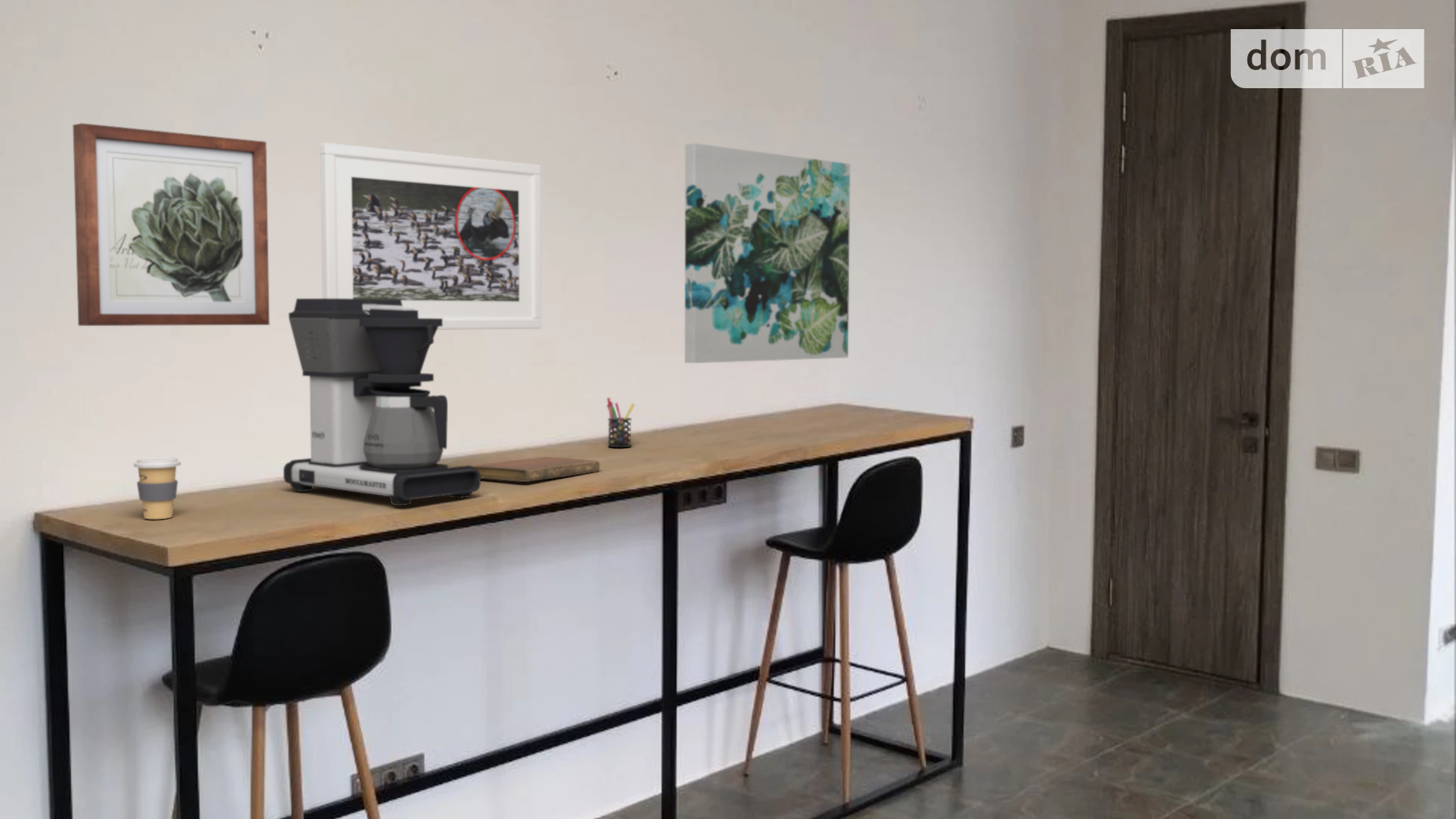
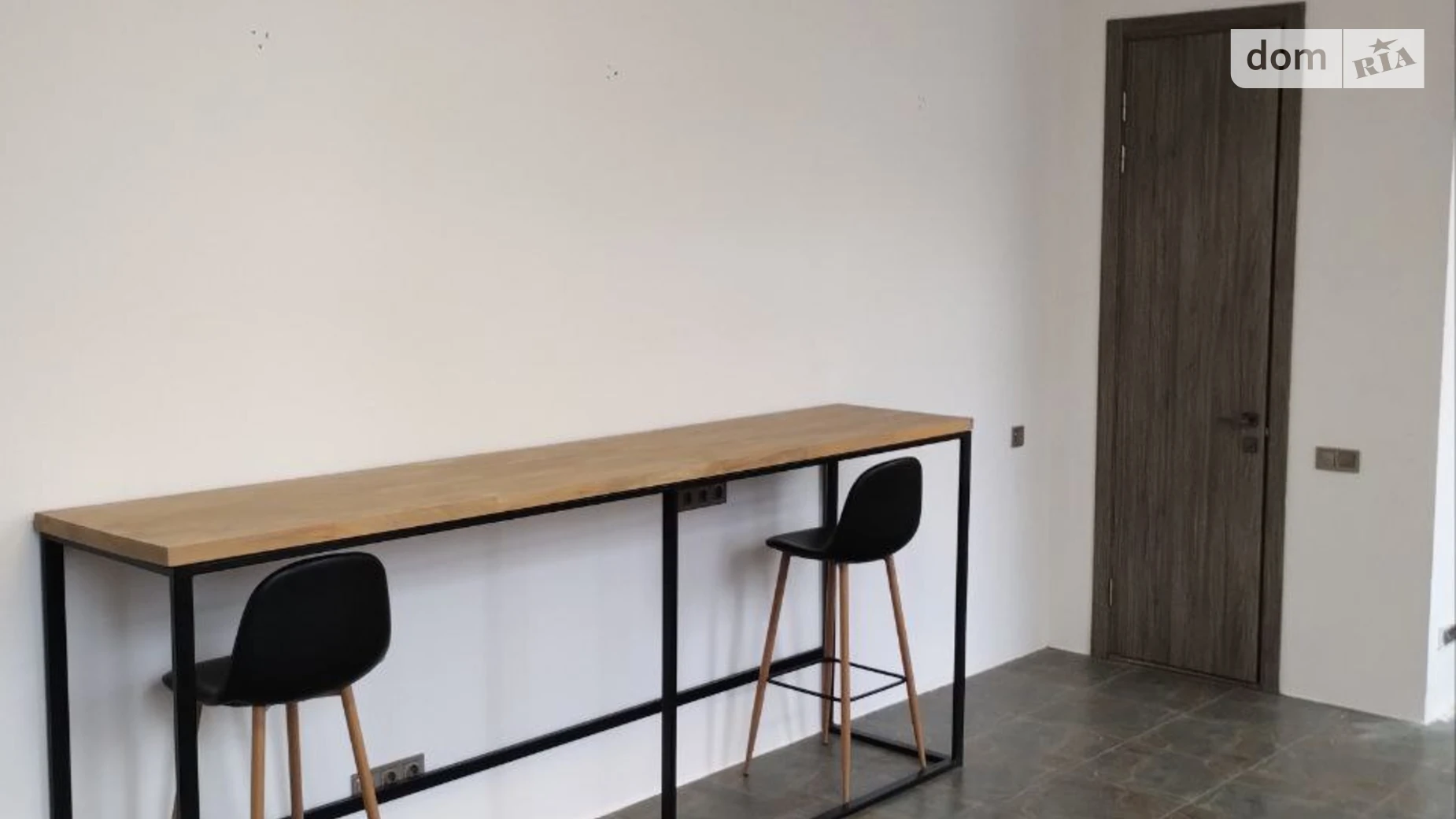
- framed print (438, 243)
- wall art (770, 258)
- notebook (536, 469)
- pen holder (617, 422)
- coffee cup (157, 487)
- wall art (176, 229)
- coffee maker (380, 397)
